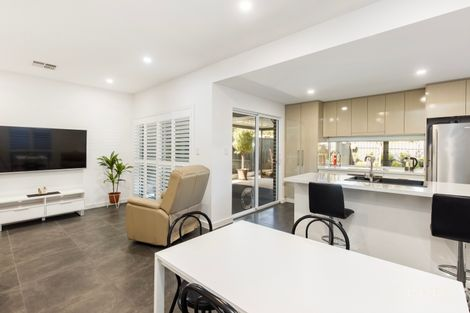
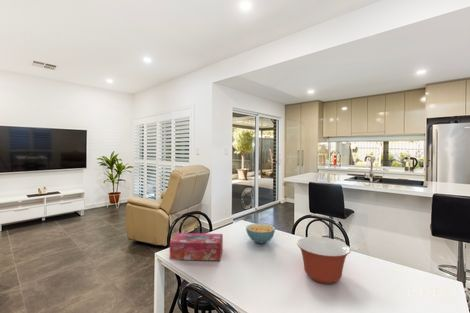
+ cereal bowl (260, 234)
+ mixing bowl (322, 261)
+ tissue box (197, 245)
